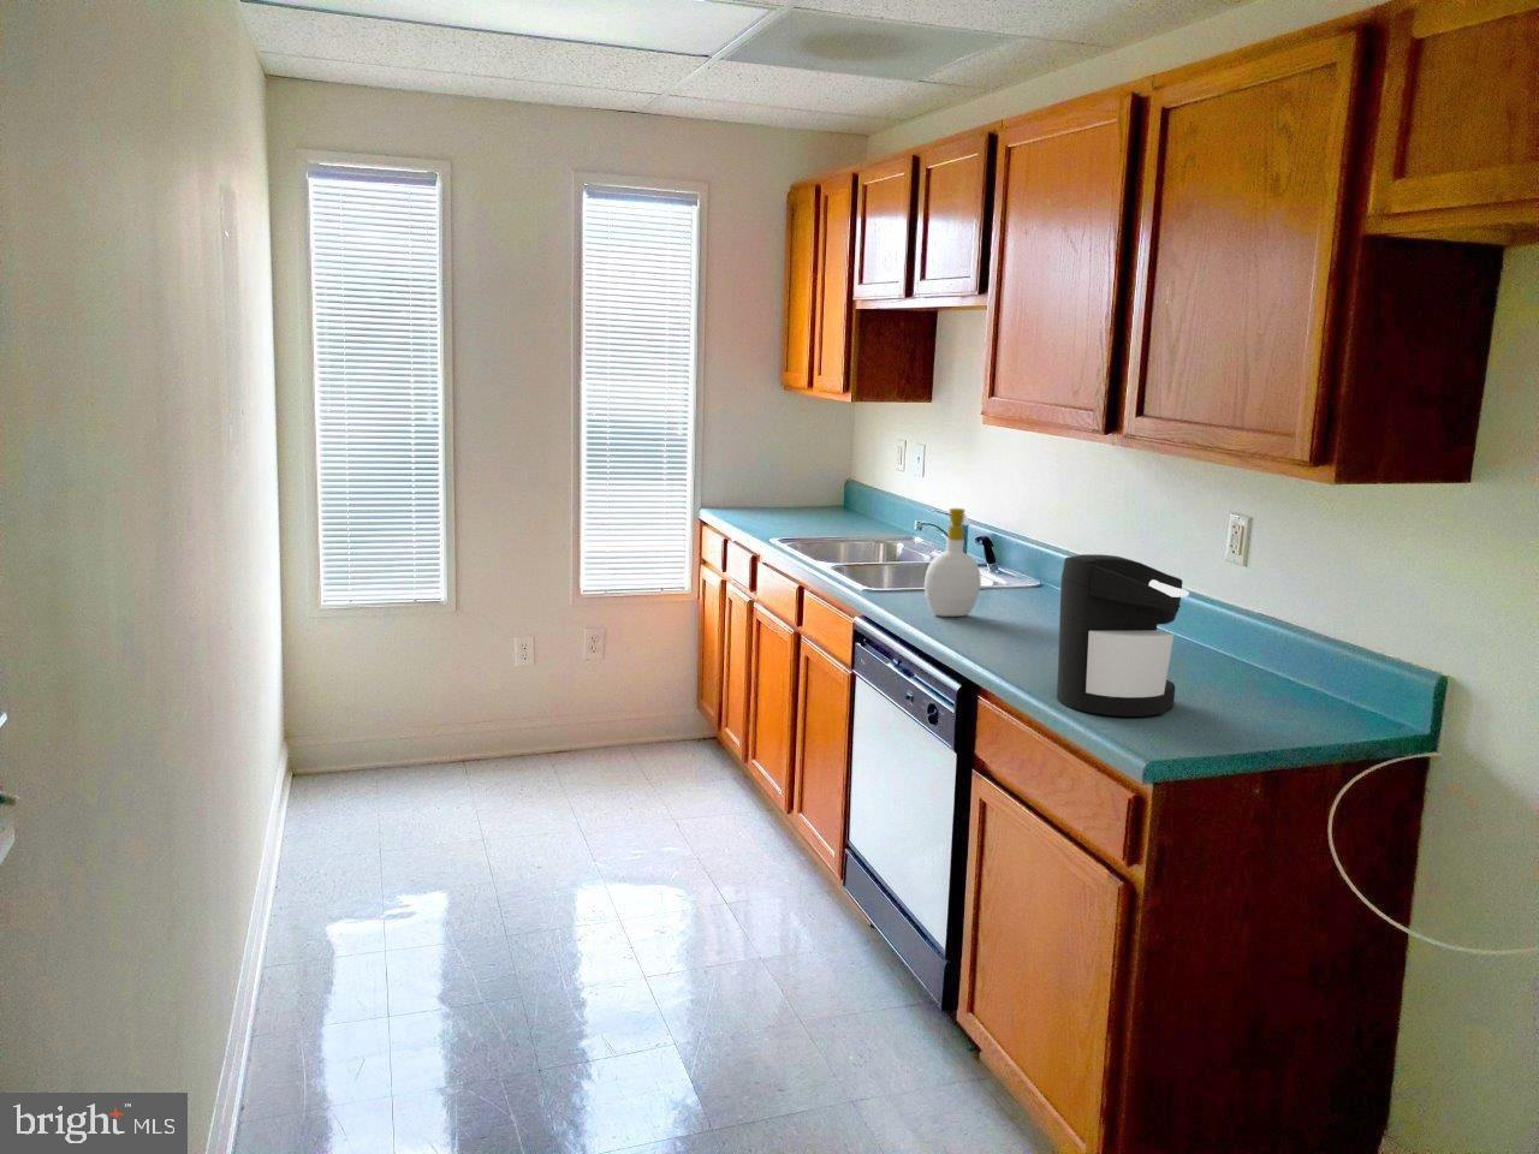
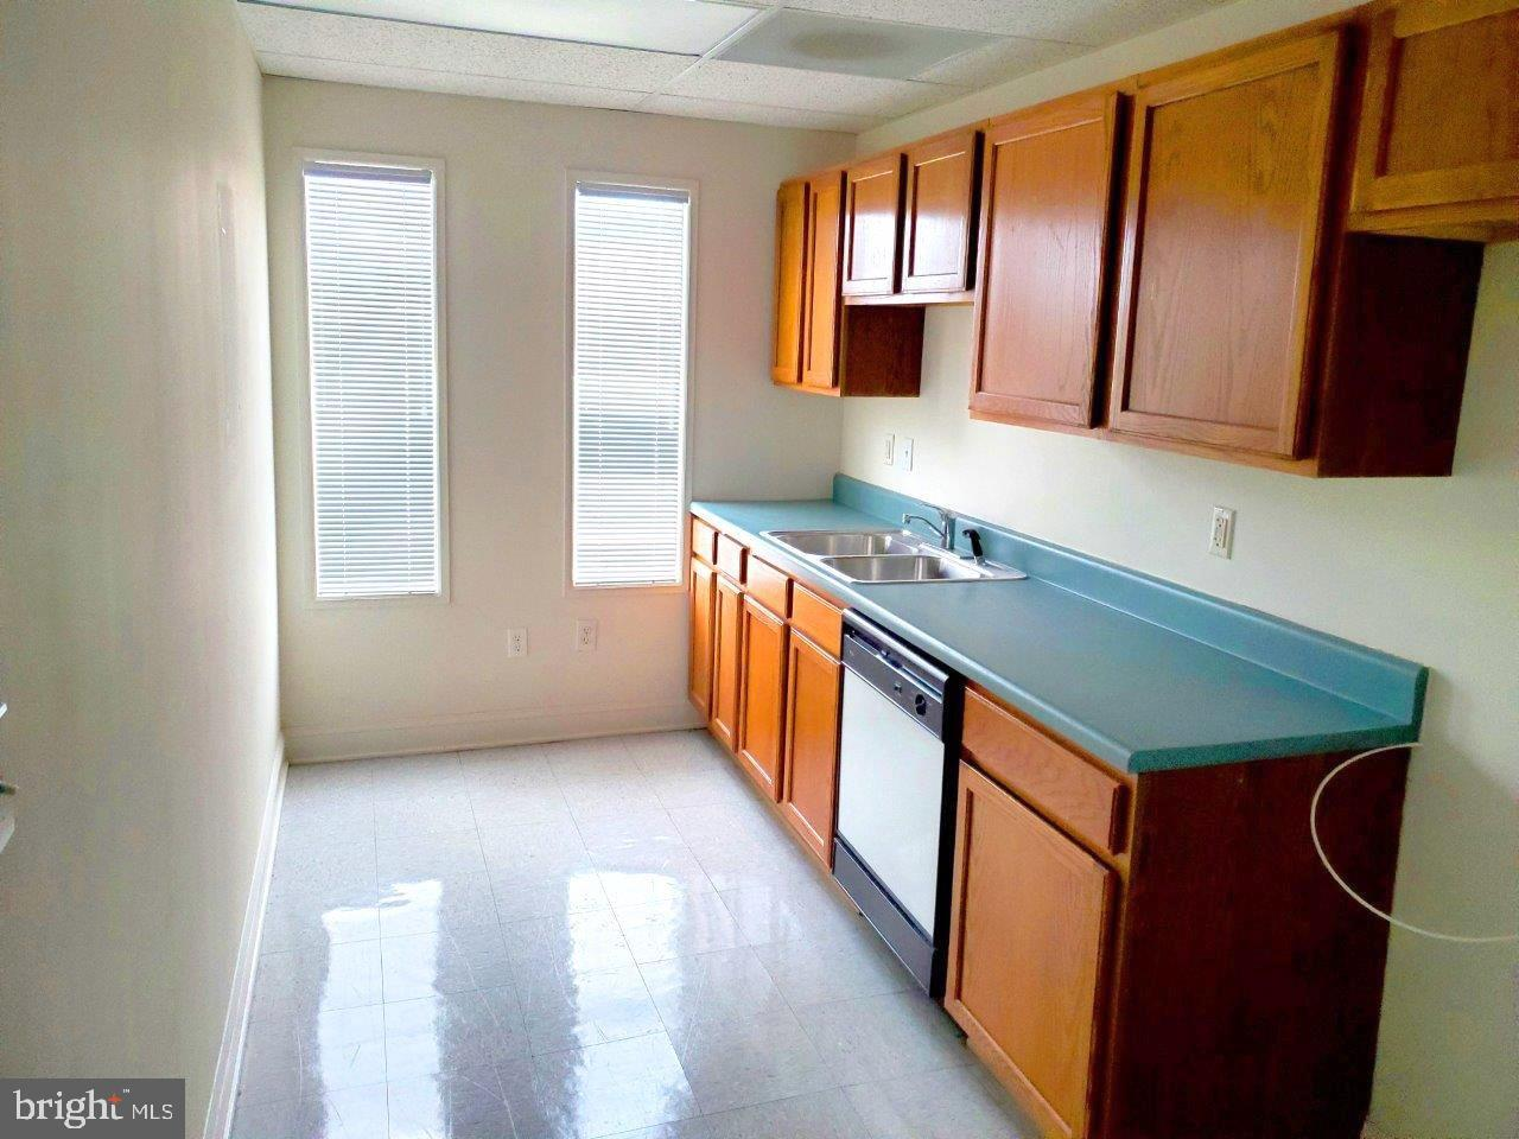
- soap bottle (955, 561)
- coffee maker (1125, 629)
